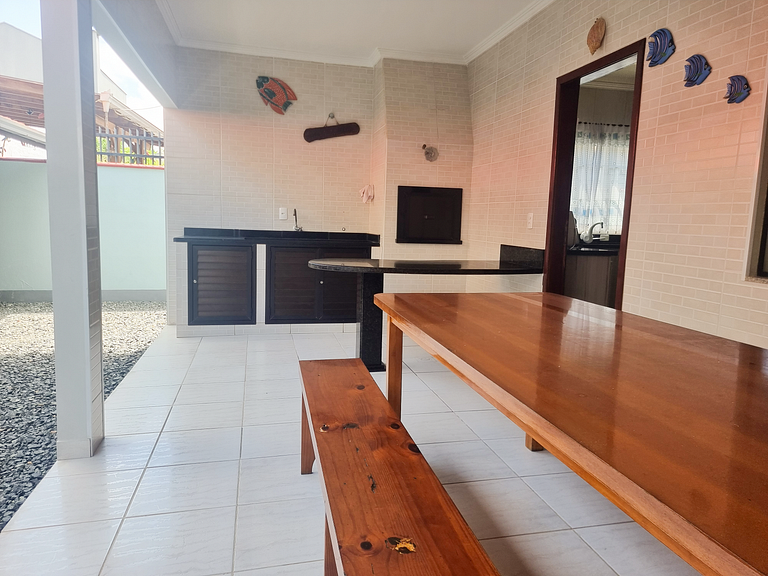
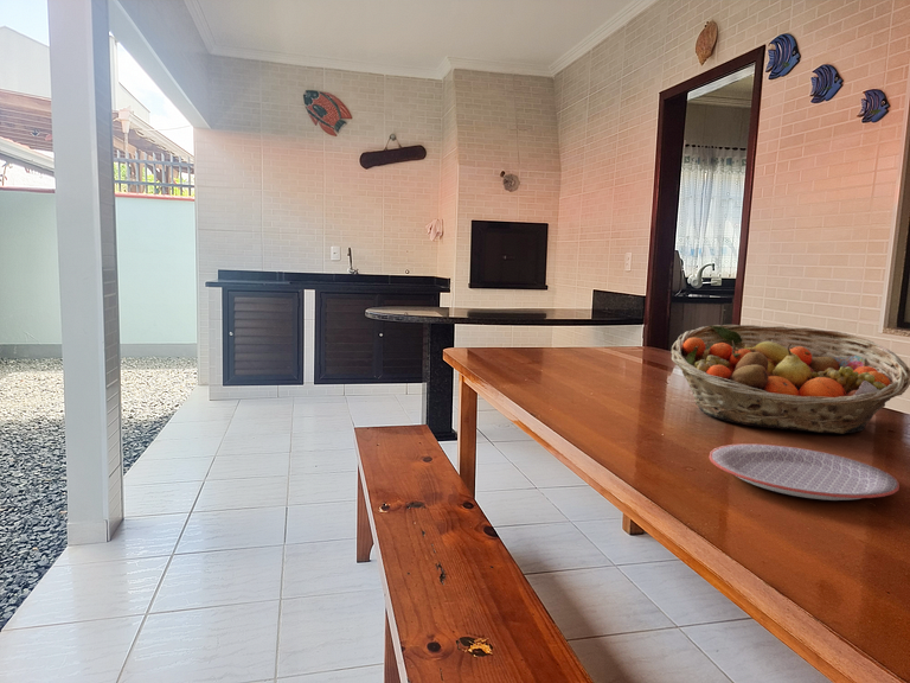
+ plate (797, 472)
+ fruit basket (780, 374)
